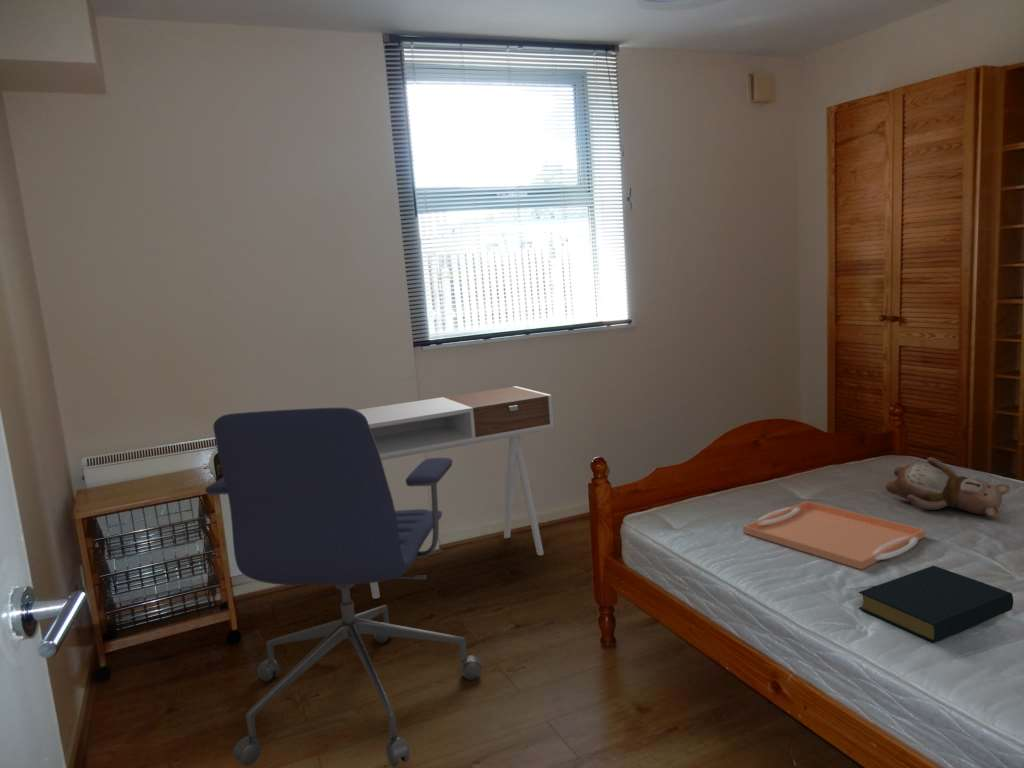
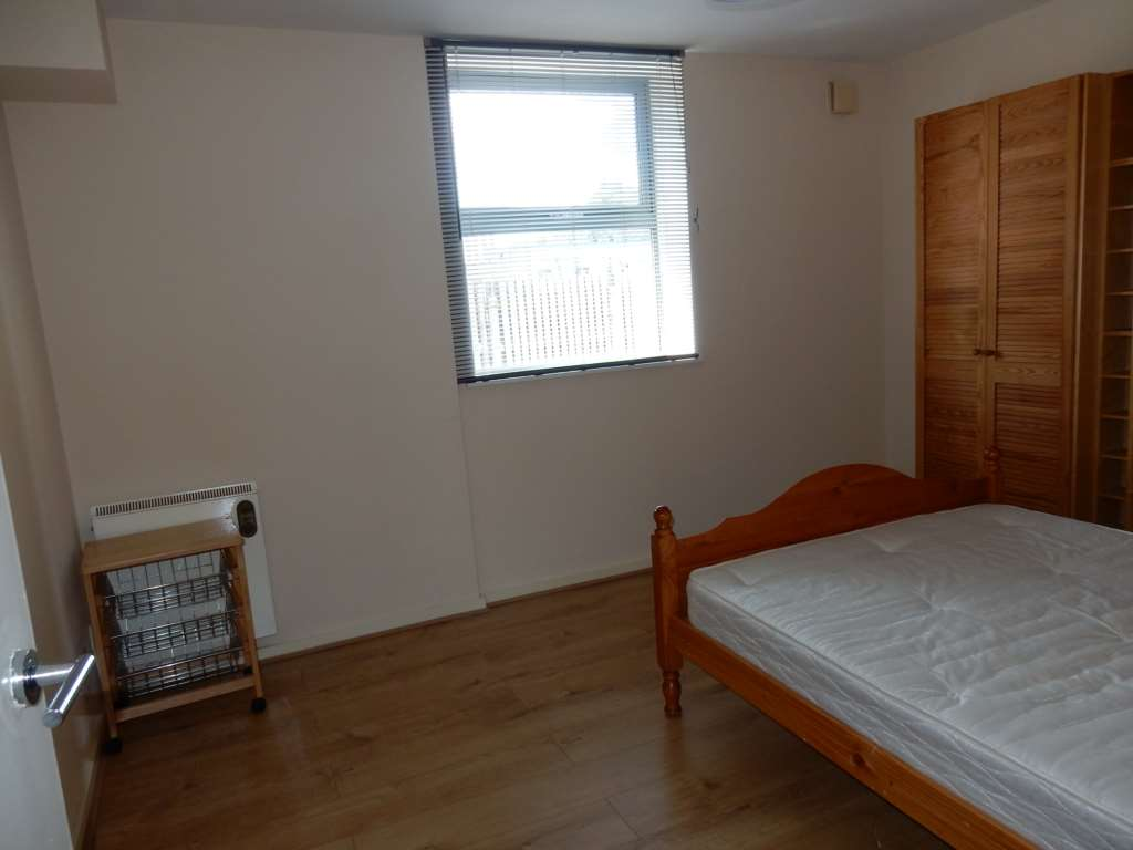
- serving tray (831, 531)
- desk (430, 451)
- hardback book (934, 601)
- teddy bear (943, 485)
- office chair (343, 547)
